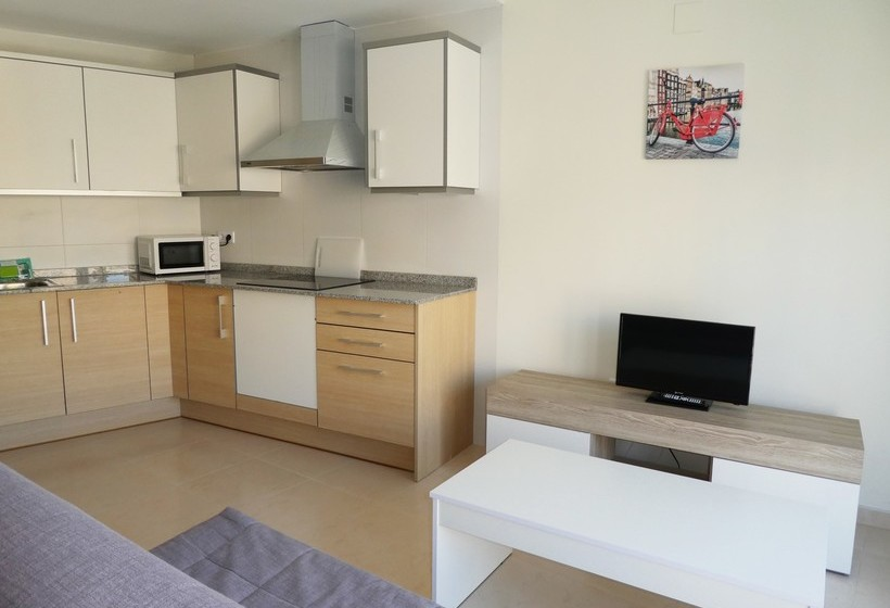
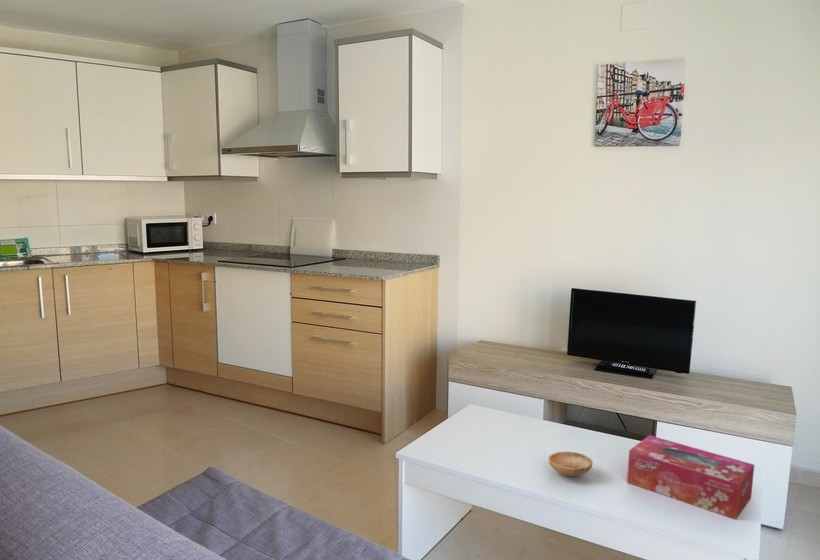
+ tissue box (688, 473)
+ bowl (569, 466)
